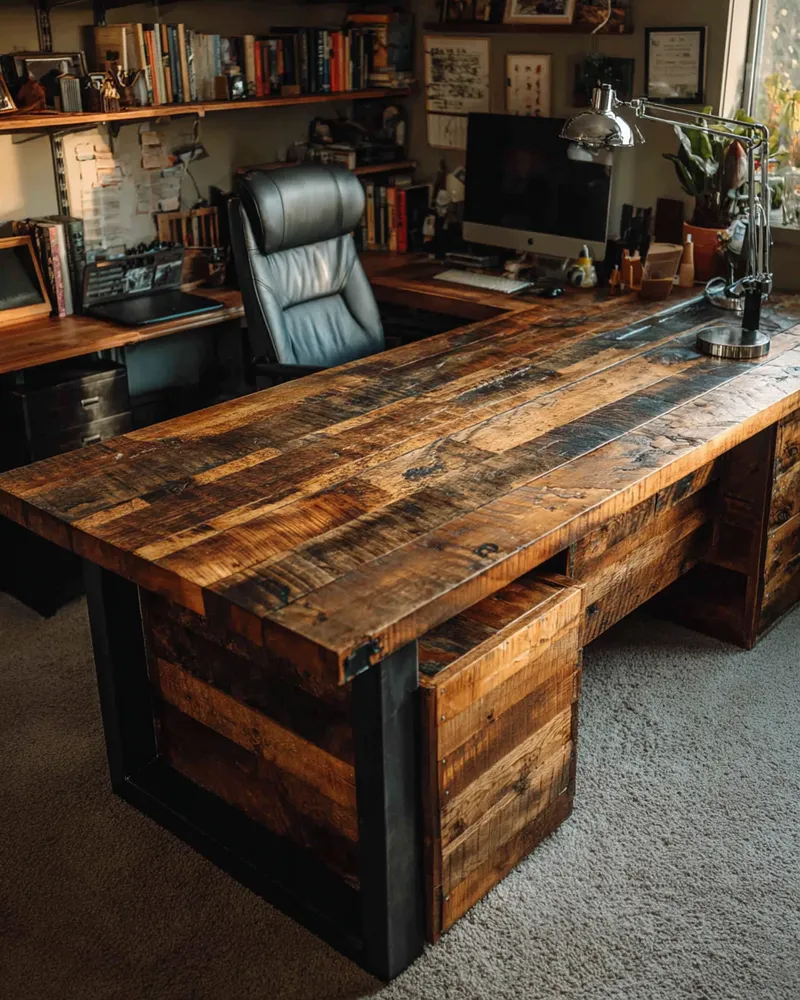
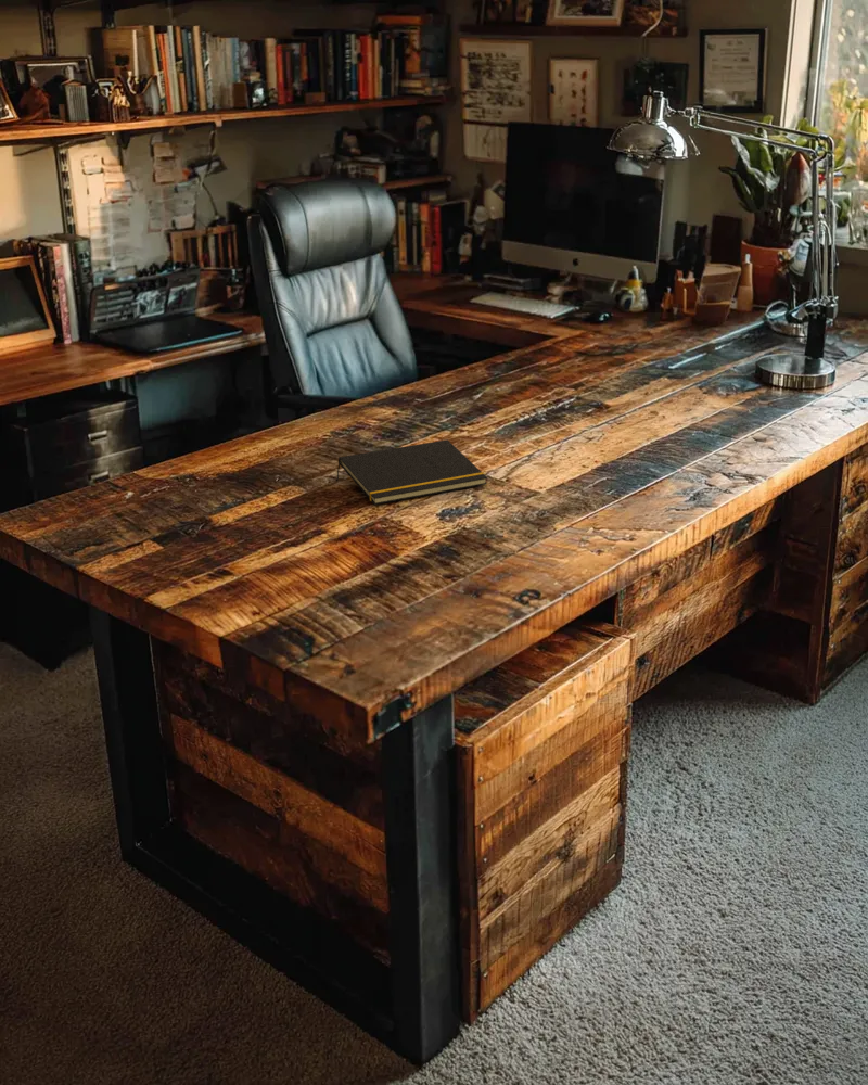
+ notepad (412, 470)
